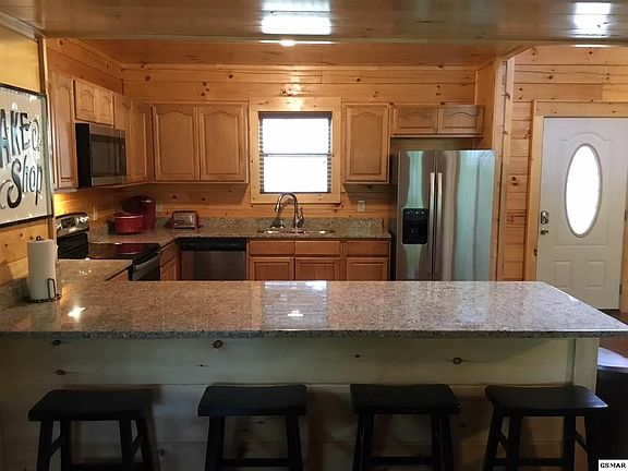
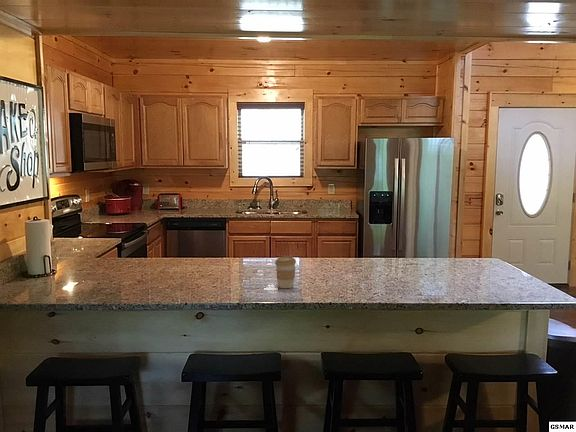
+ coffee cup (285, 271)
